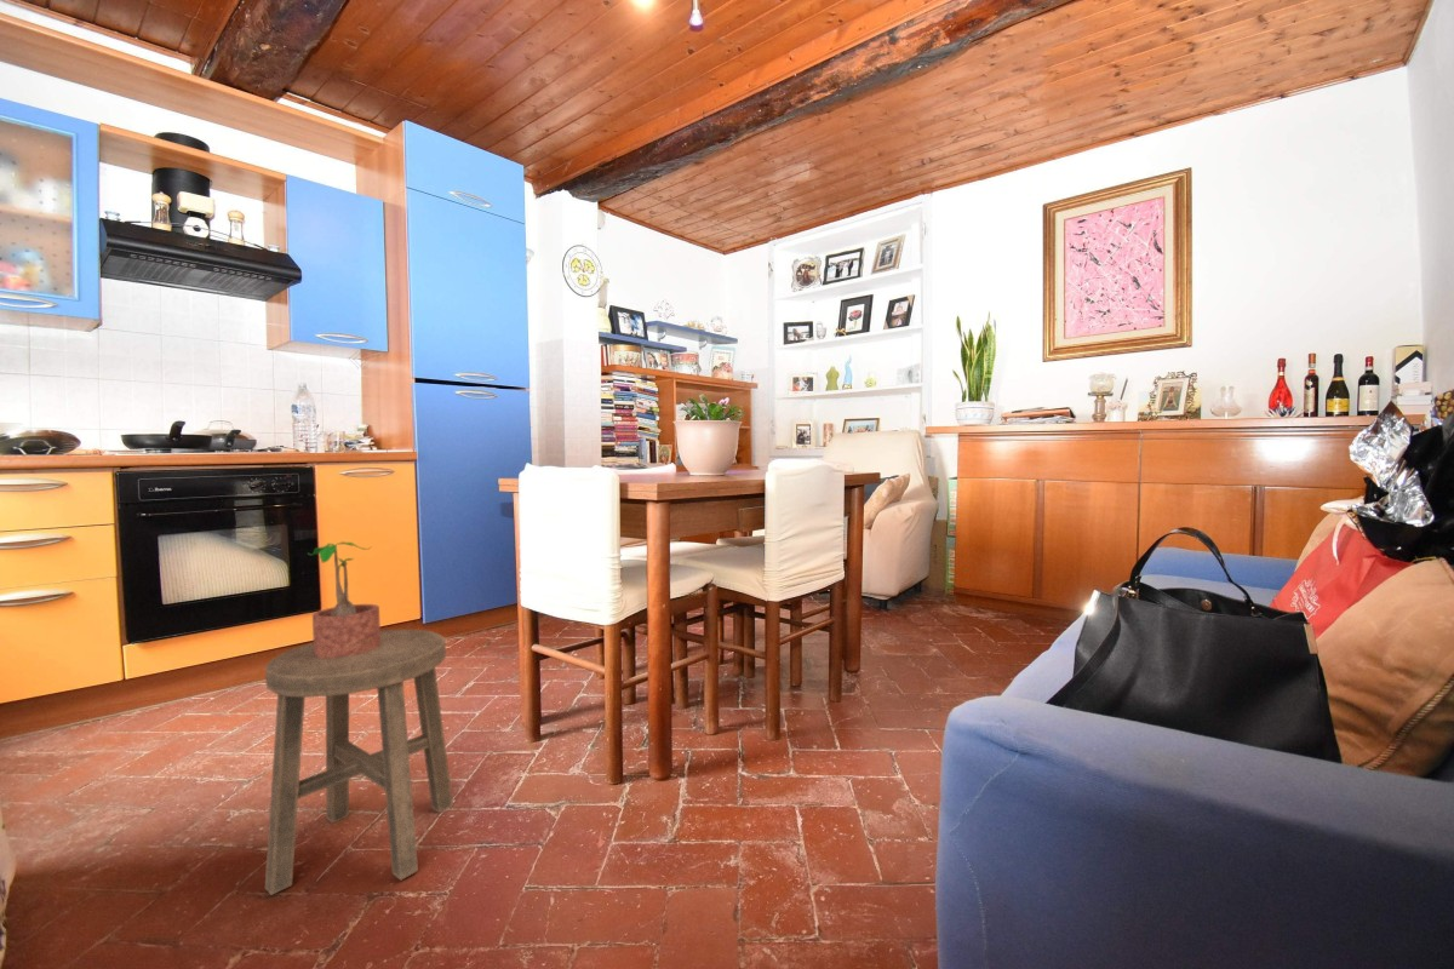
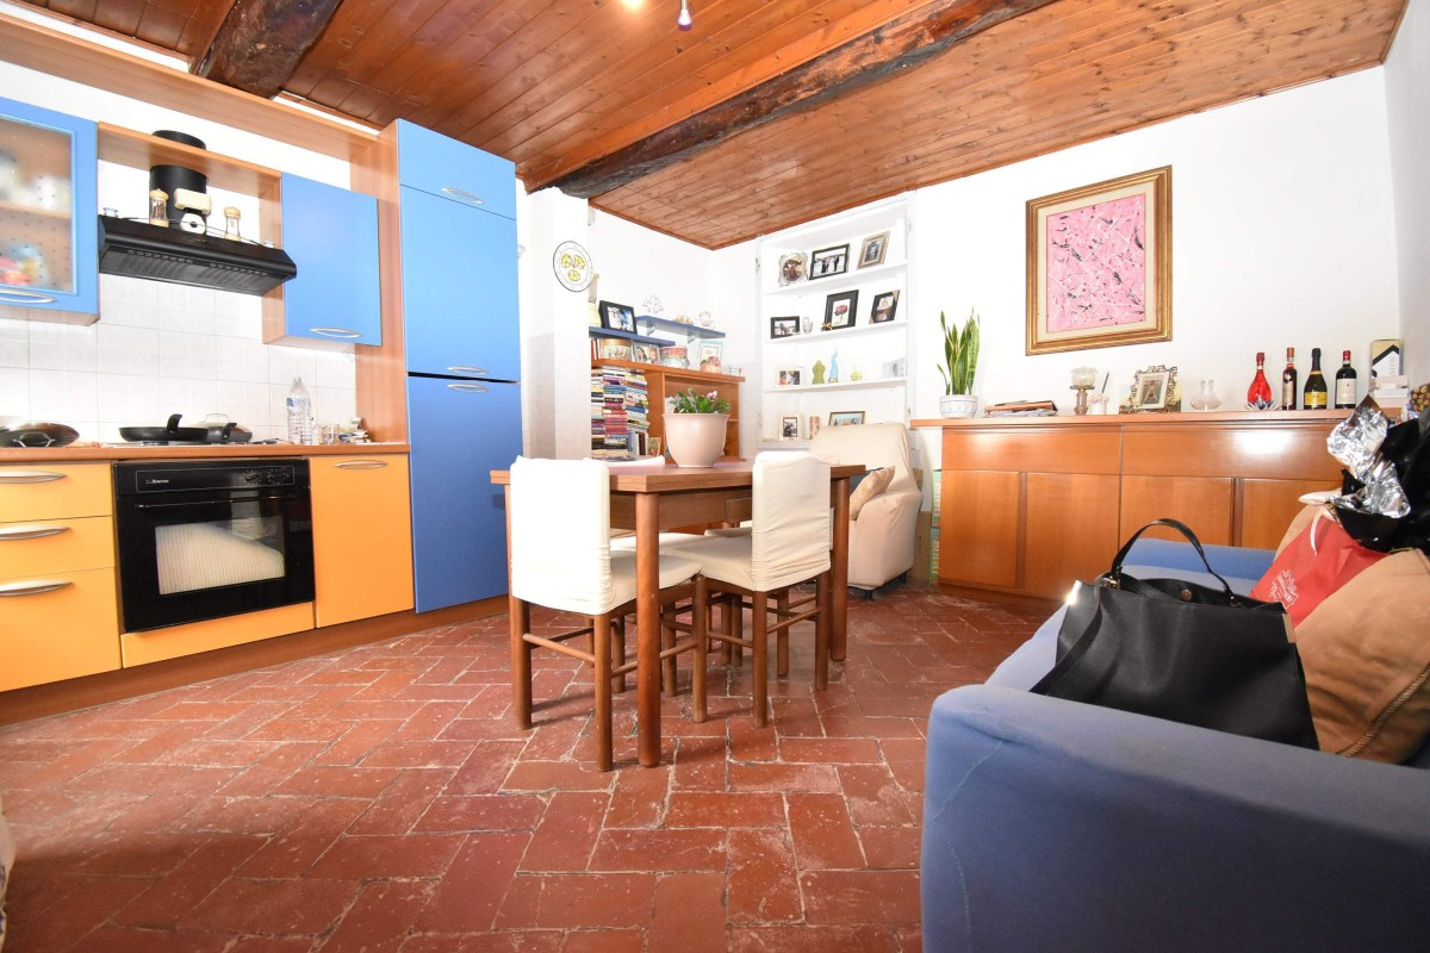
- potted plant (340, 595)
- stool (362, 750)
